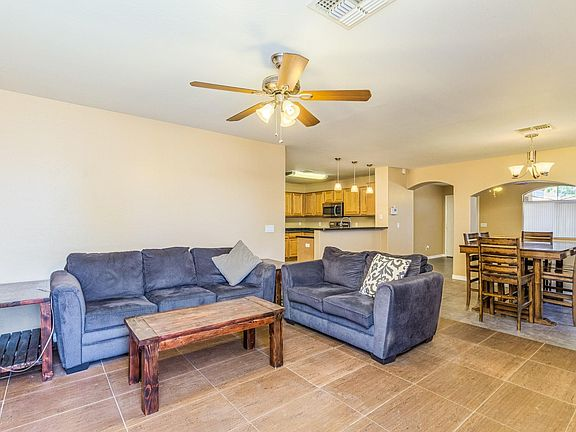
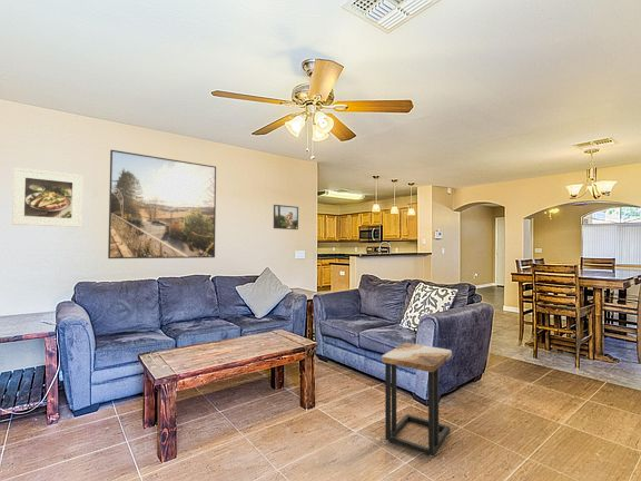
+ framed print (286, 217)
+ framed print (49, 198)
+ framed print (167, 208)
+ side table (428, 394)
